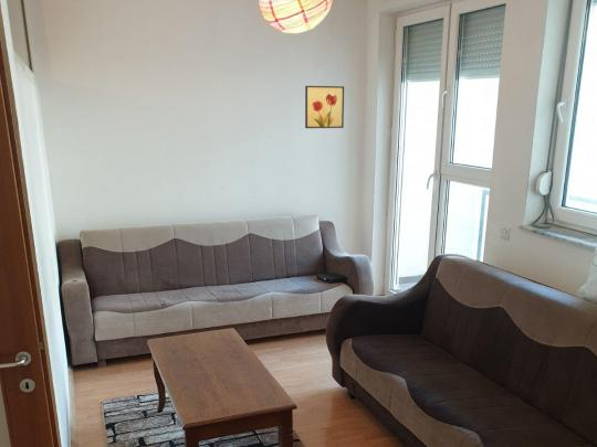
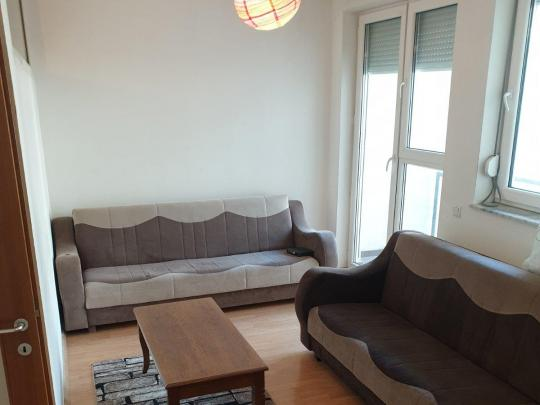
- wall art (324, 107)
